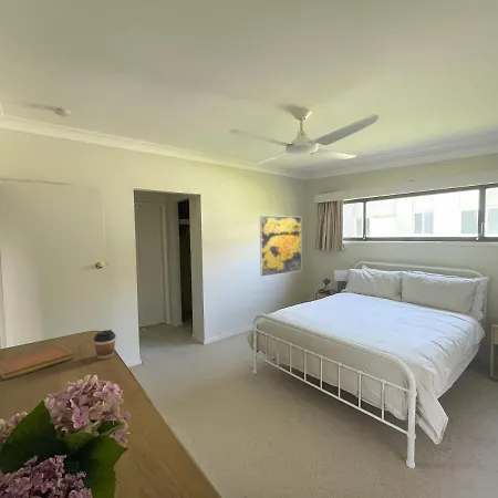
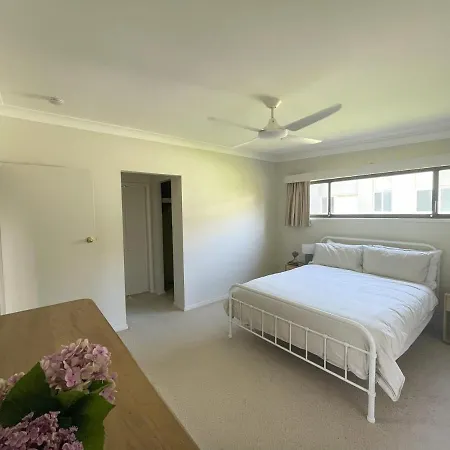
- coffee cup (104, 343)
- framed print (281, 245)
- notebook (34, 360)
